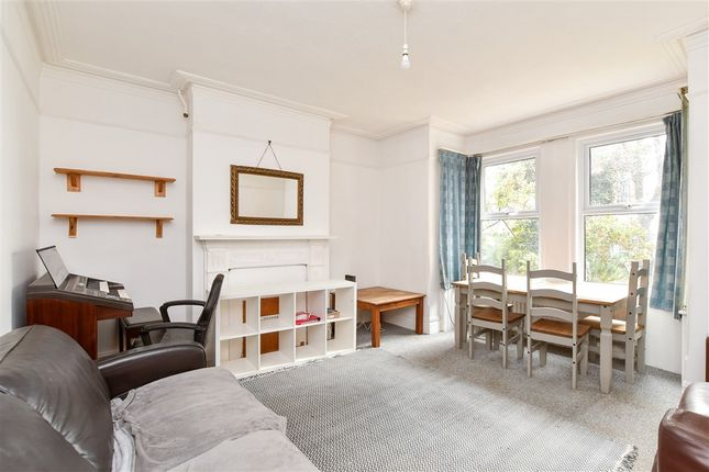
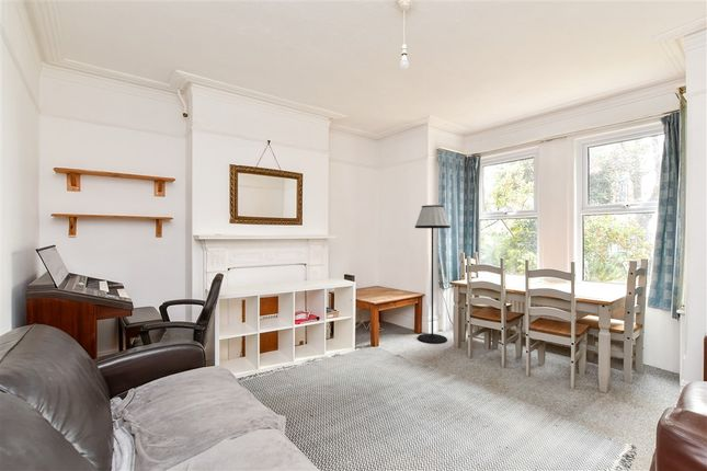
+ floor lamp (432, 272)
